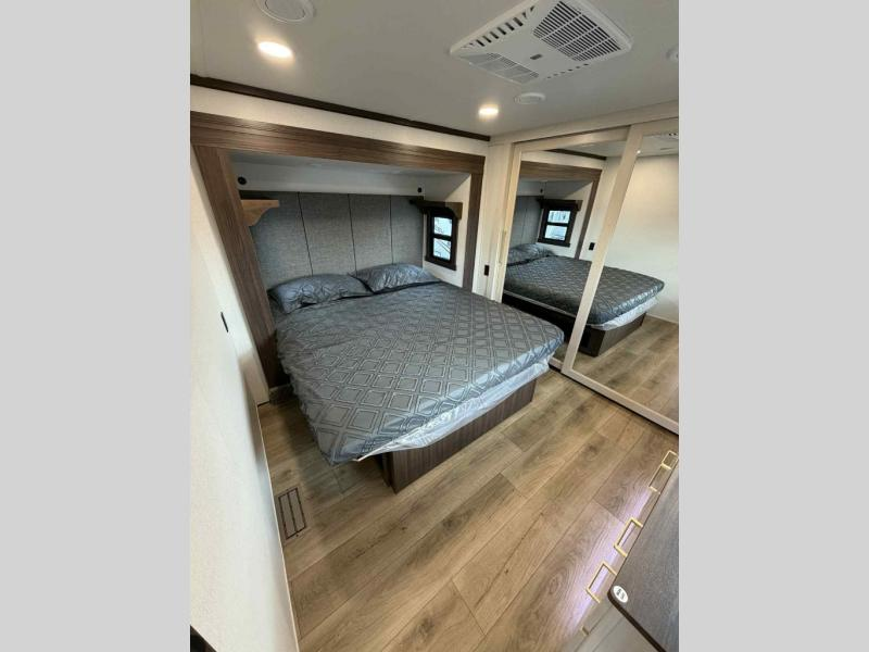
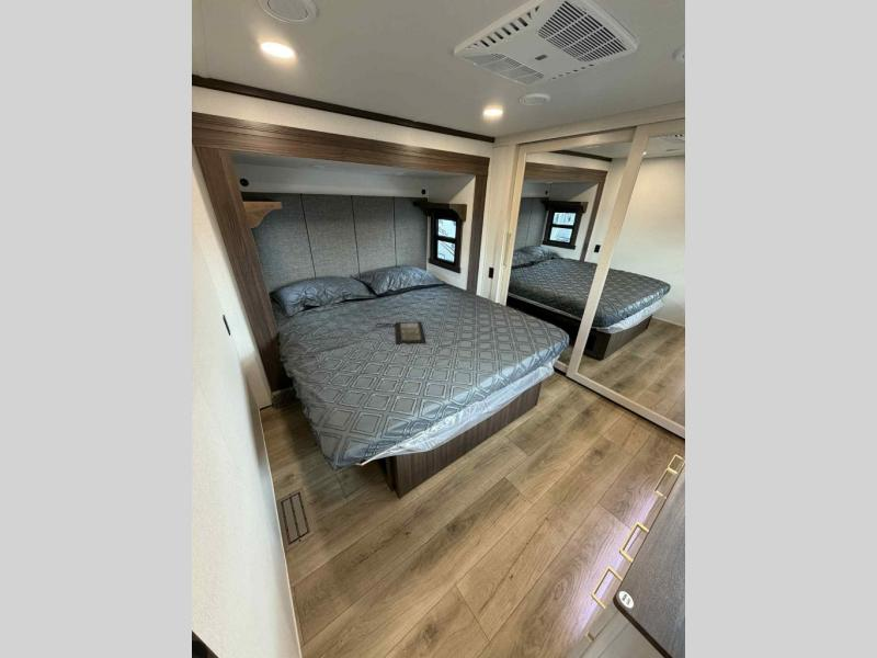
+ clutch bag (408, 330)
